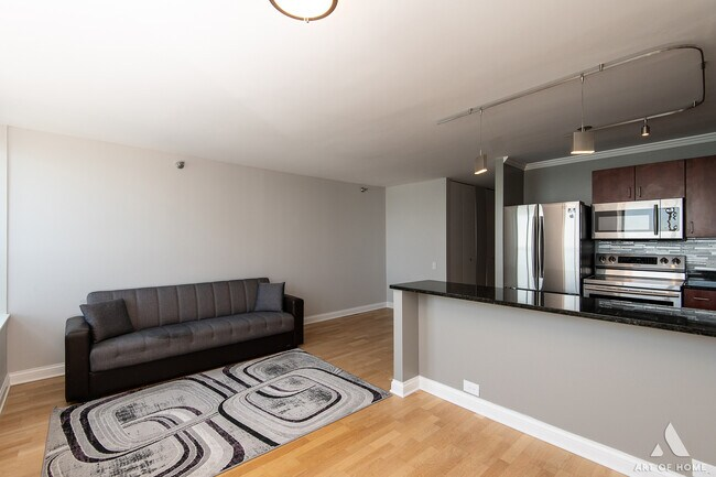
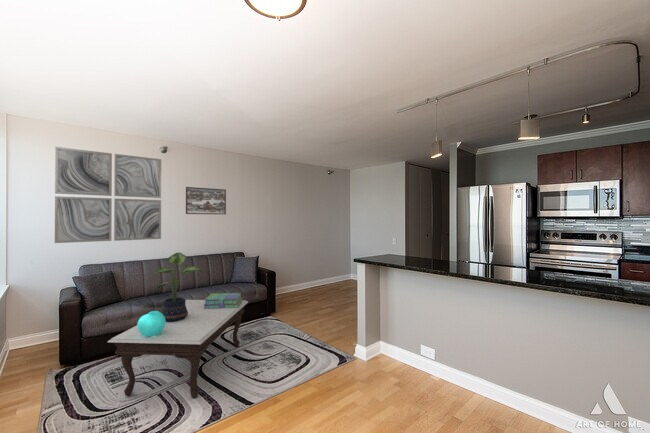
+ potted plant (177, 284)
+ coffee table (191, 340)
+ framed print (206, 201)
+ wall art (111, 198)
+ stack of books (223, 300)
+ decorative sphere (152, 323)
